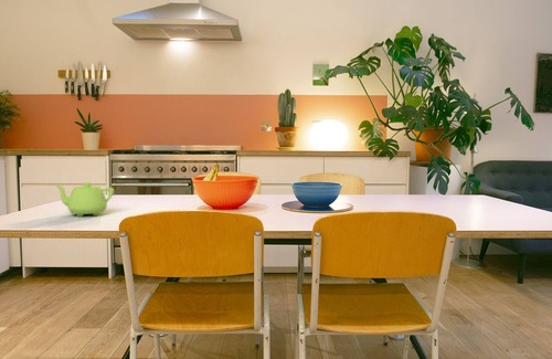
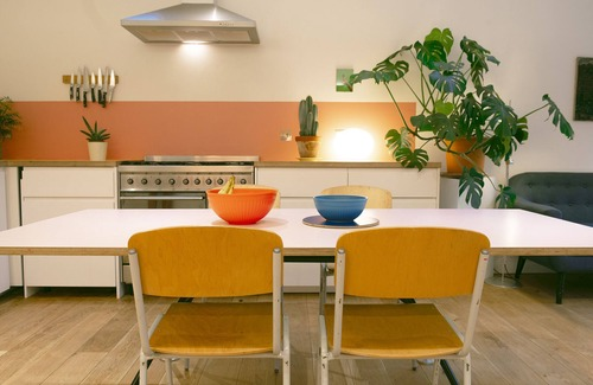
- teapot (85, 198)
